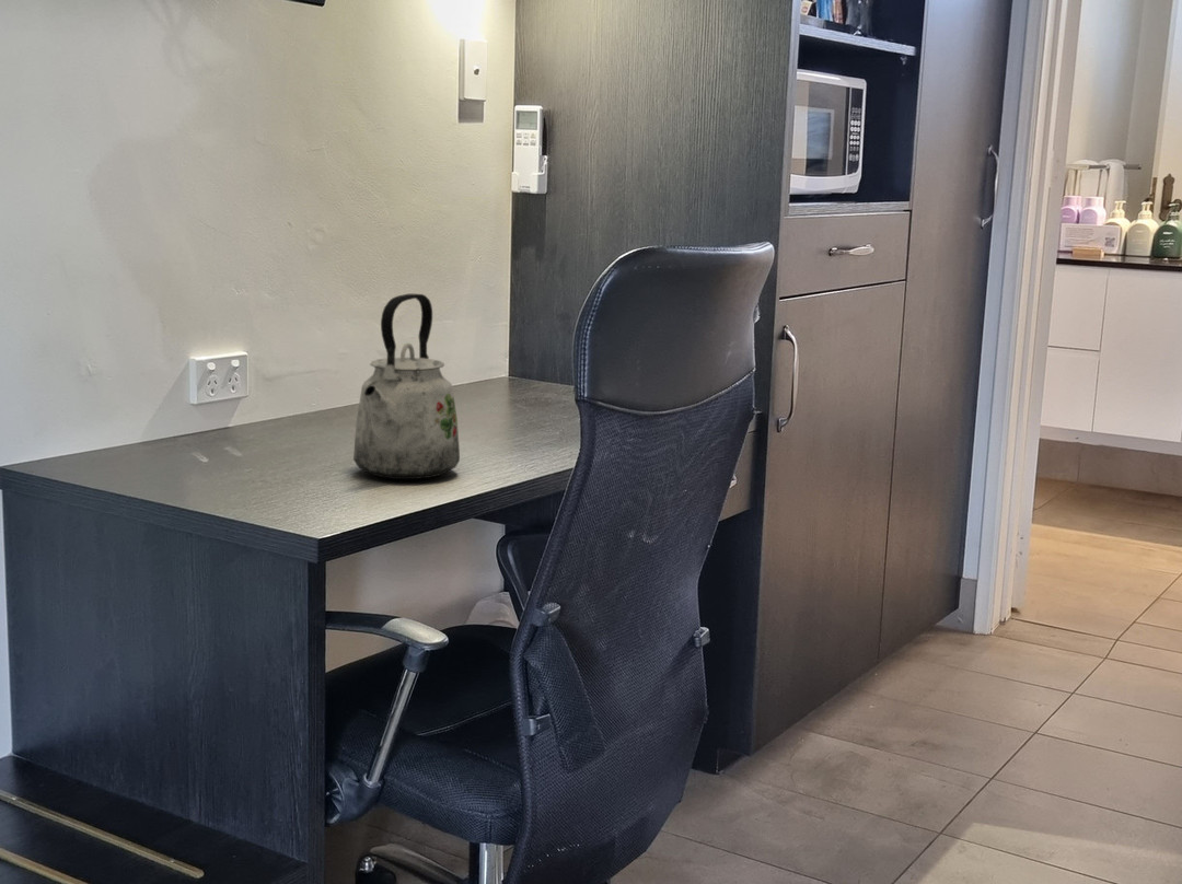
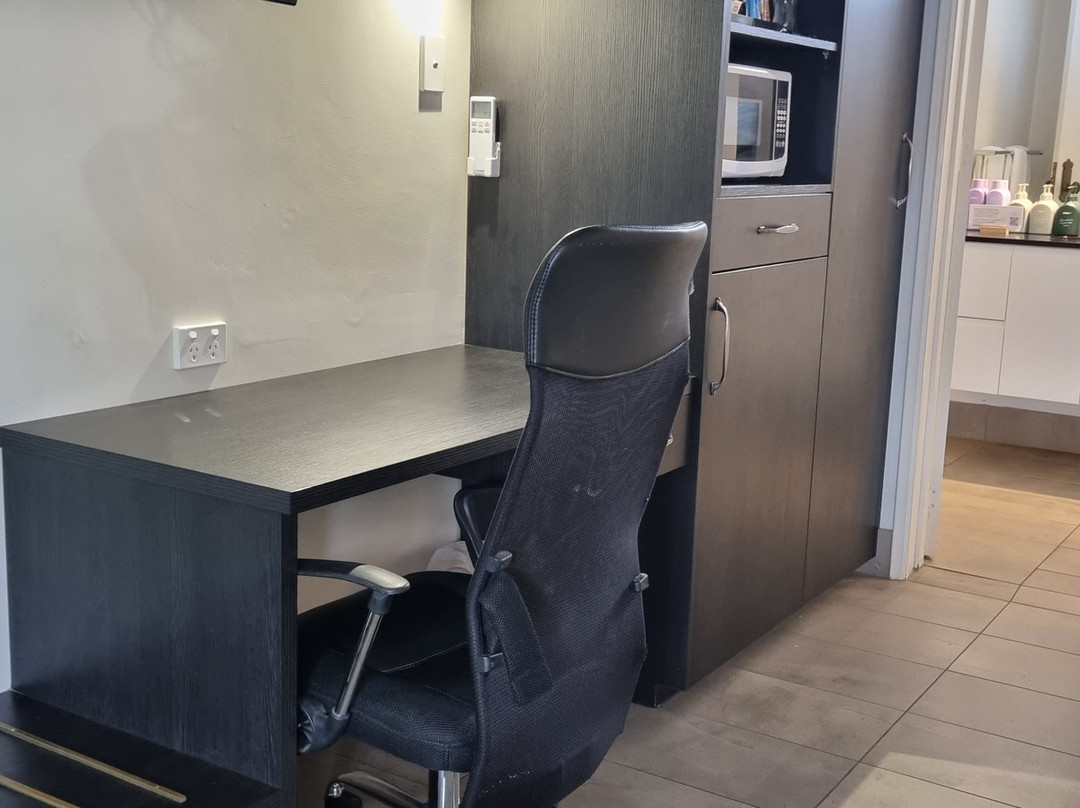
- kettle (398, 387)
